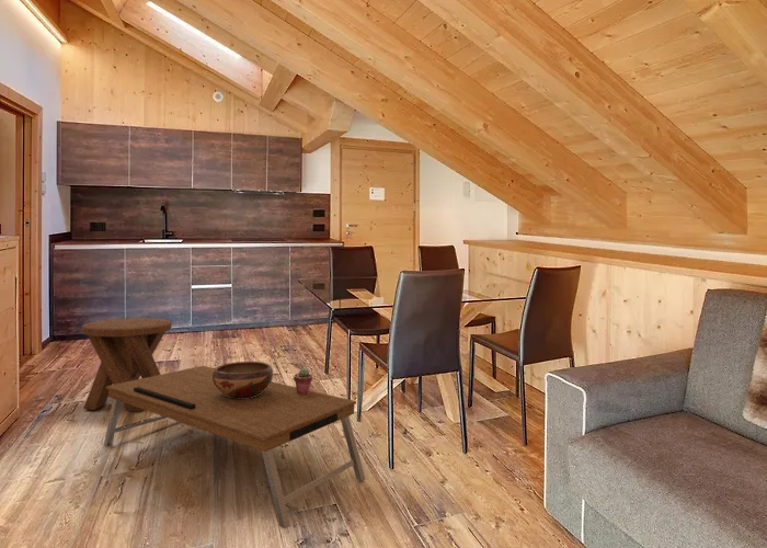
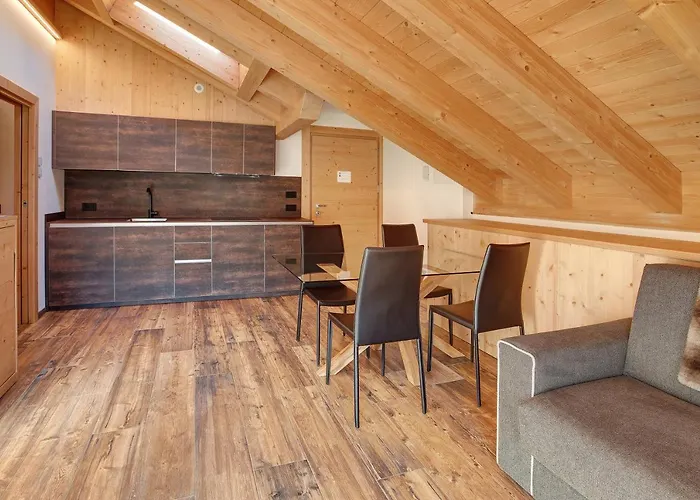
- potted succulent (302, 376)
- decorative bowl (242, 376)
- coffee table (226, 425)
- music stool (128, 362)
